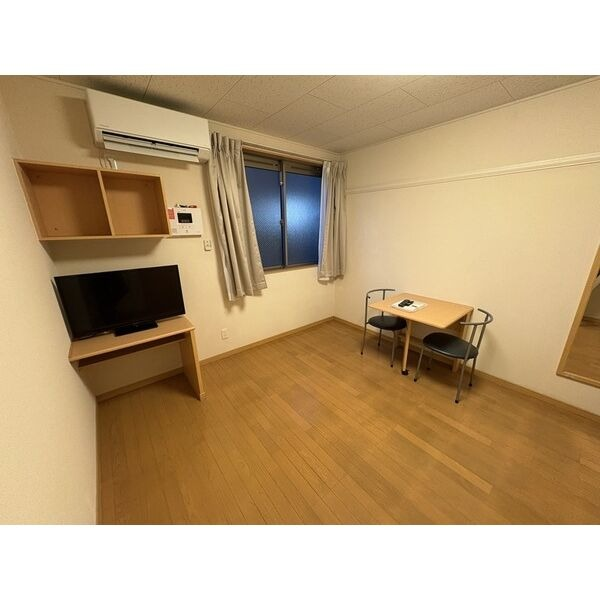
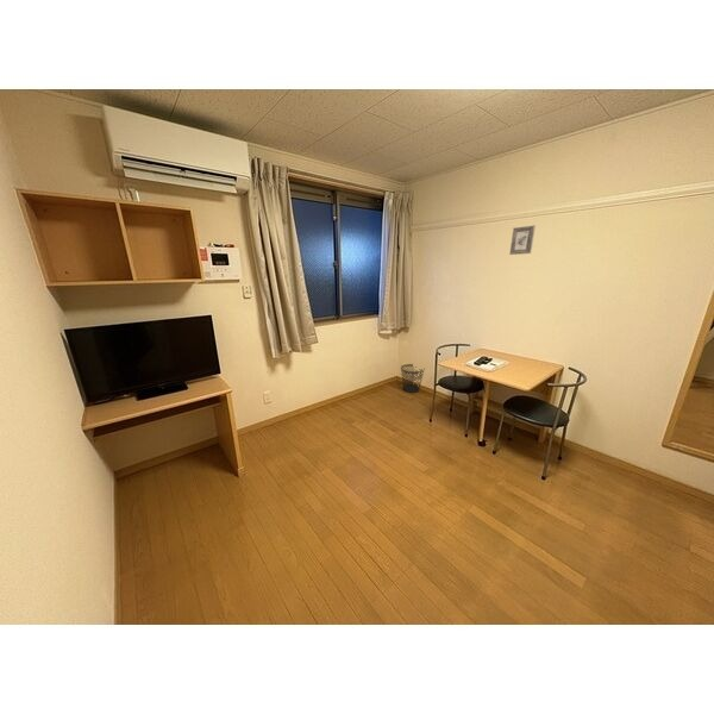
+ picture frame (521, 240)
+ wastebasket (412, 378)
